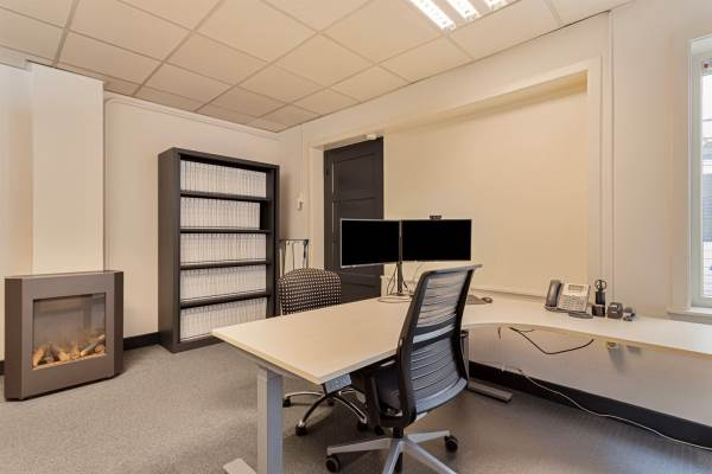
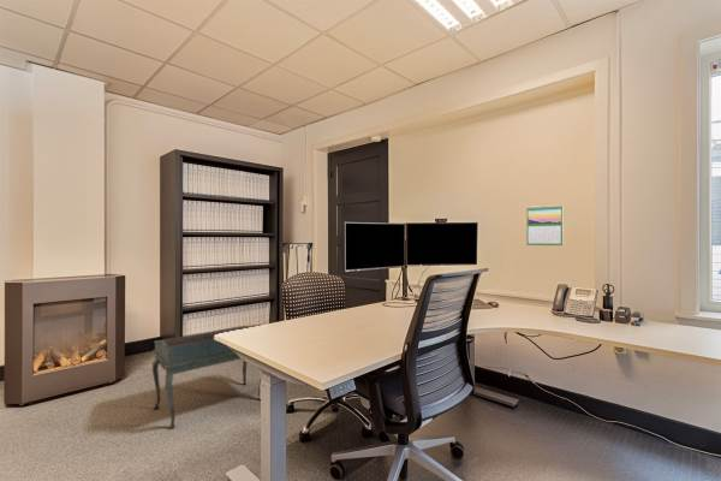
+ calendar (544, 225)
+ writing desk (213, 364)
